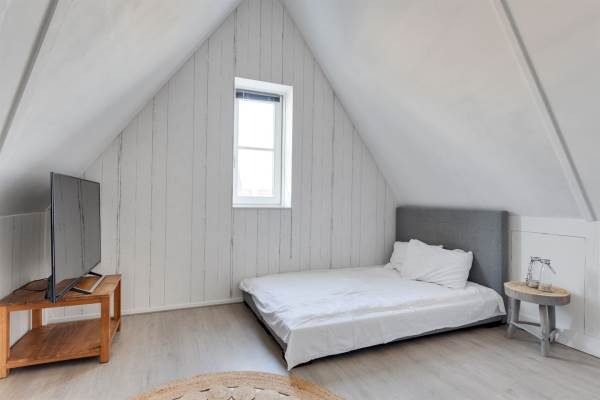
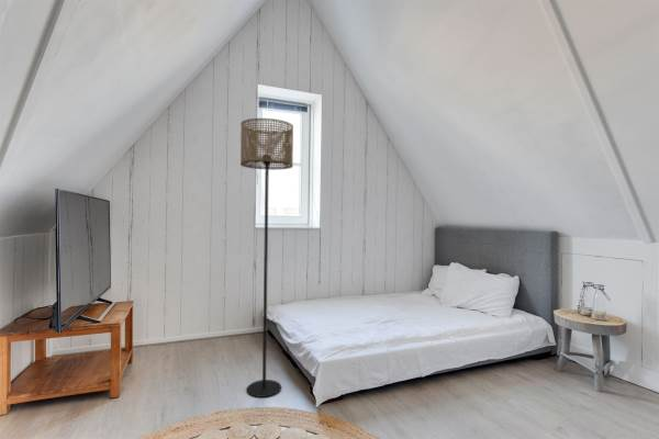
+ floor lamp (266, 257)
